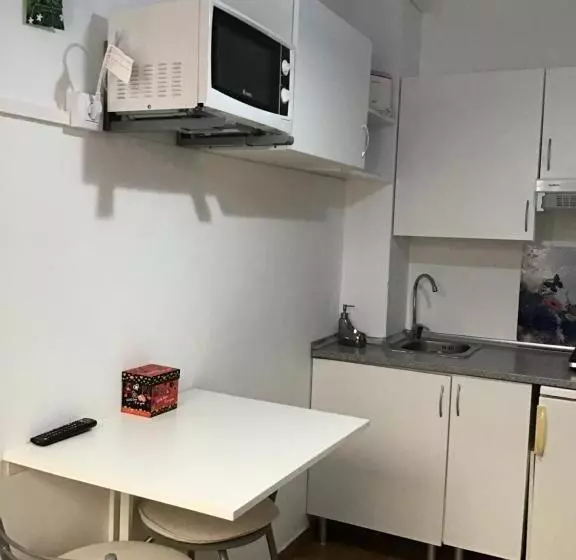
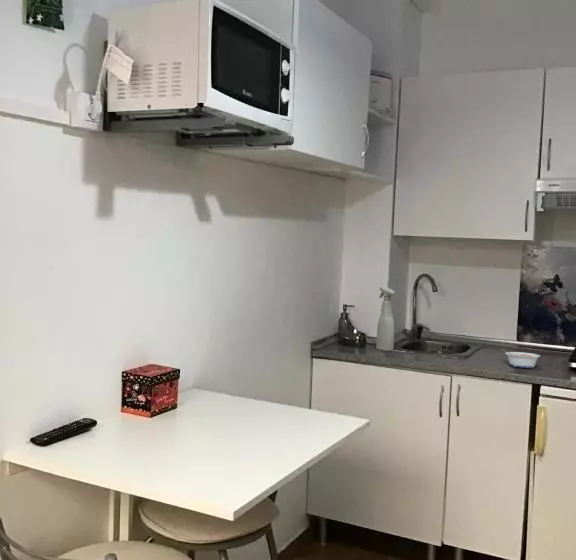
+ legume (520, 358)
+ spray bottle (386, 318)
